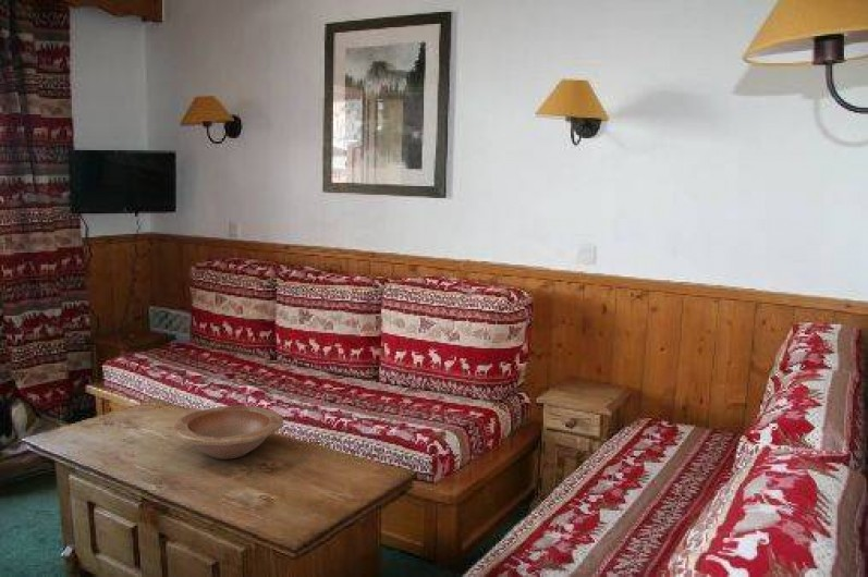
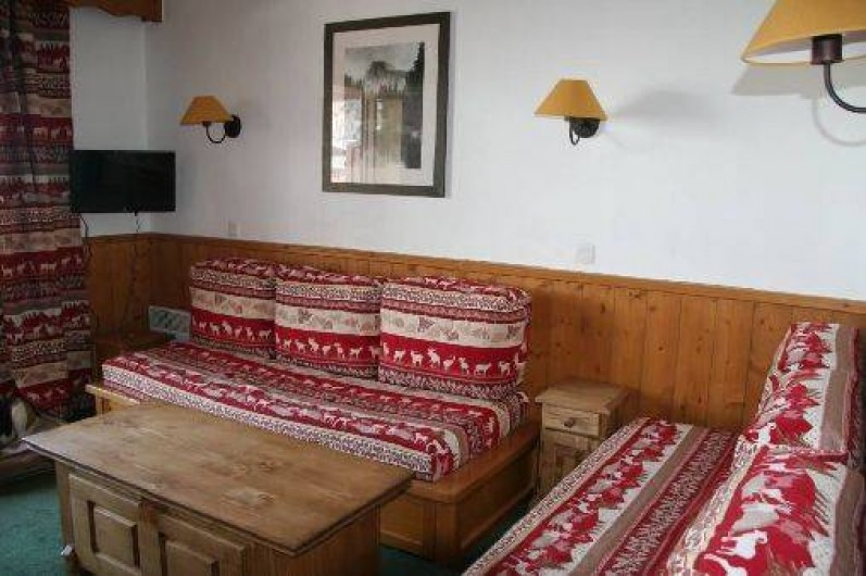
- wooden bowl (229, 435)
